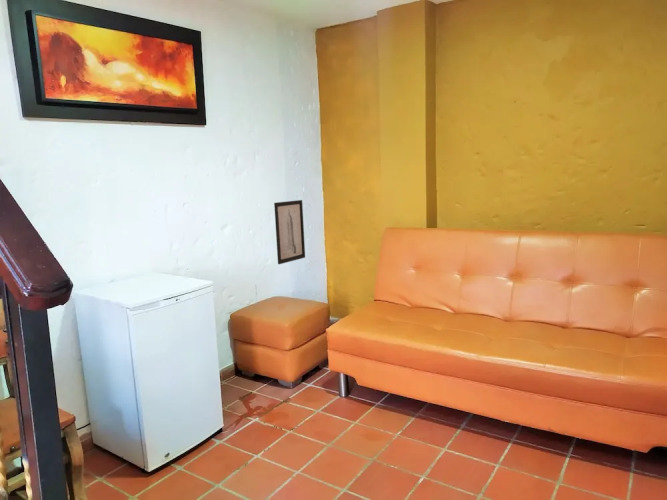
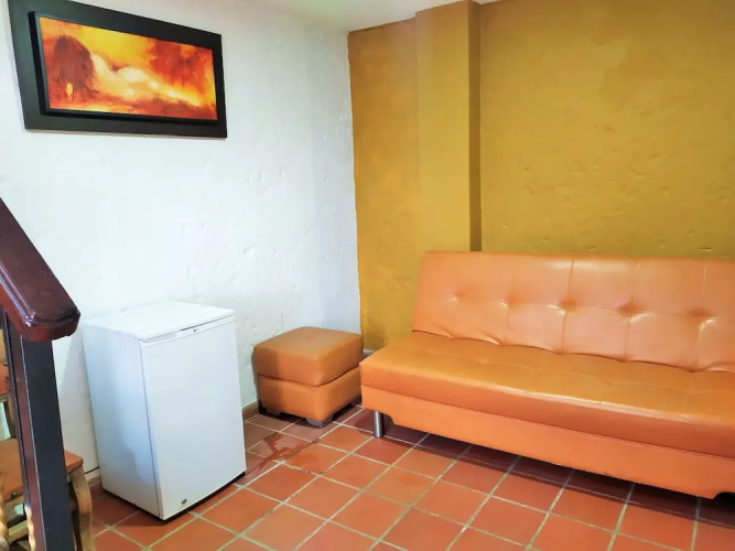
- wall art (290, 231)
